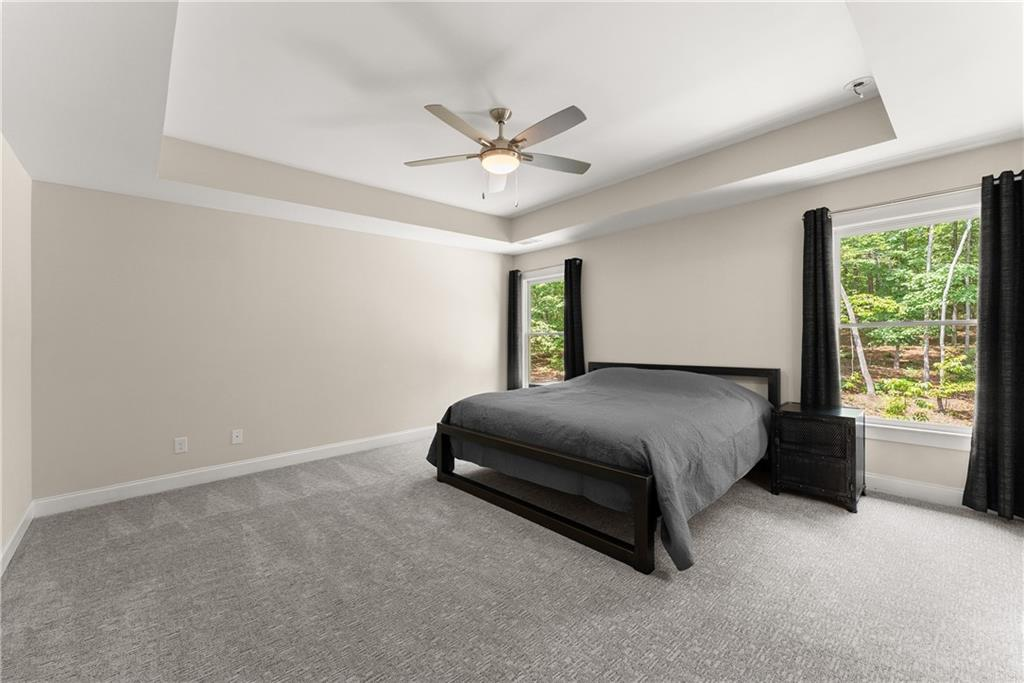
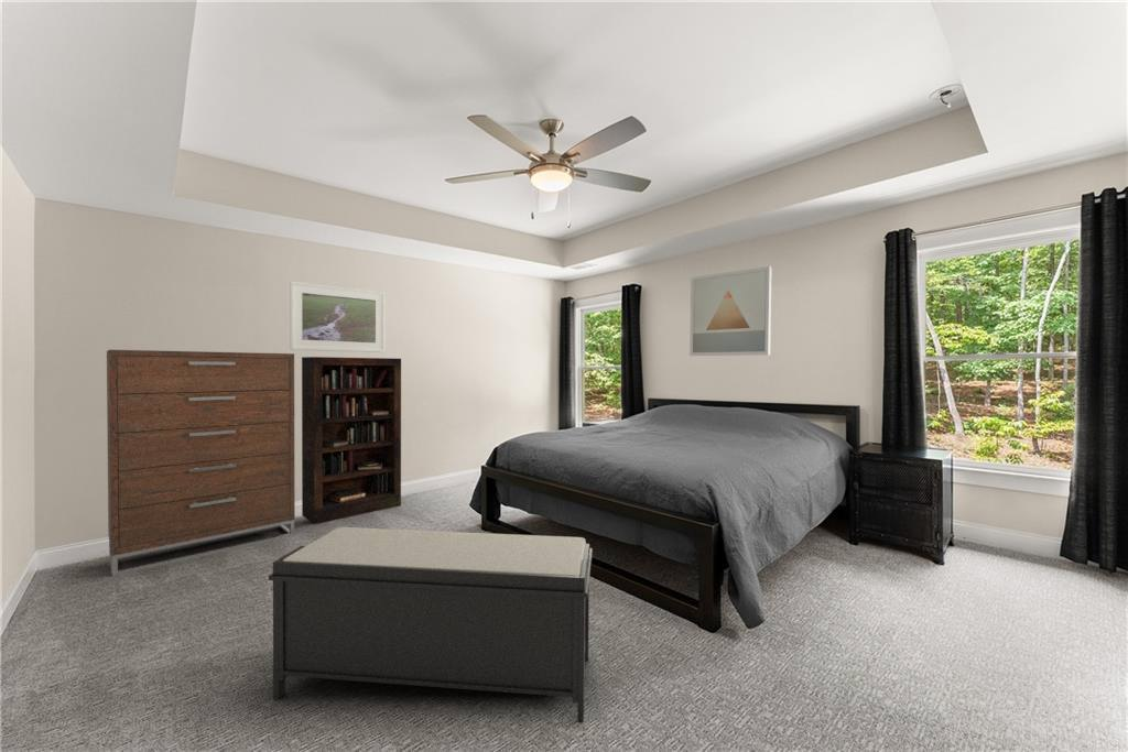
+ bookcase (352, 434)
+ wall art (728, 314)
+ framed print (340, 318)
+ bench (442, 612)
+ dresser (206, 448)
